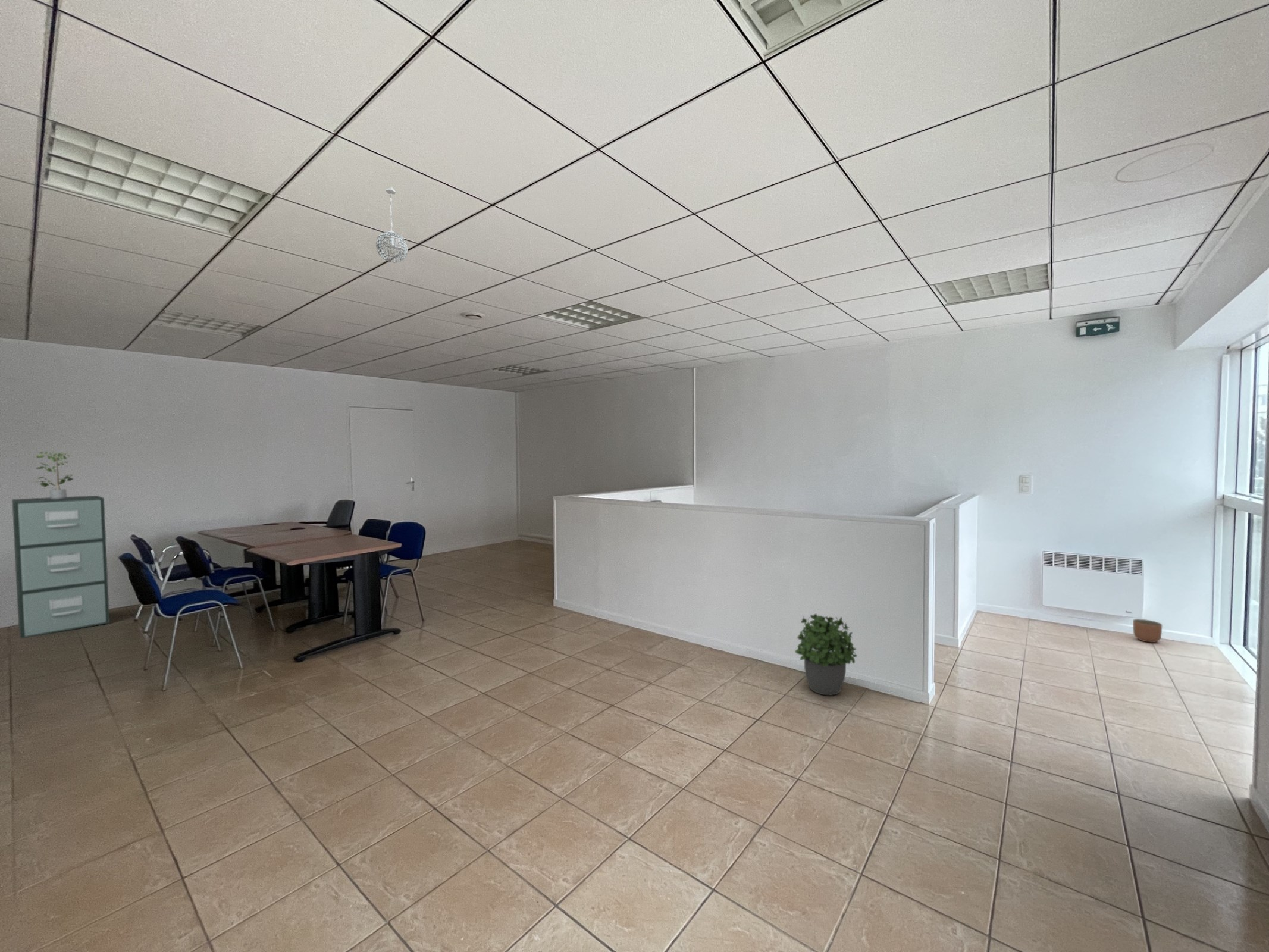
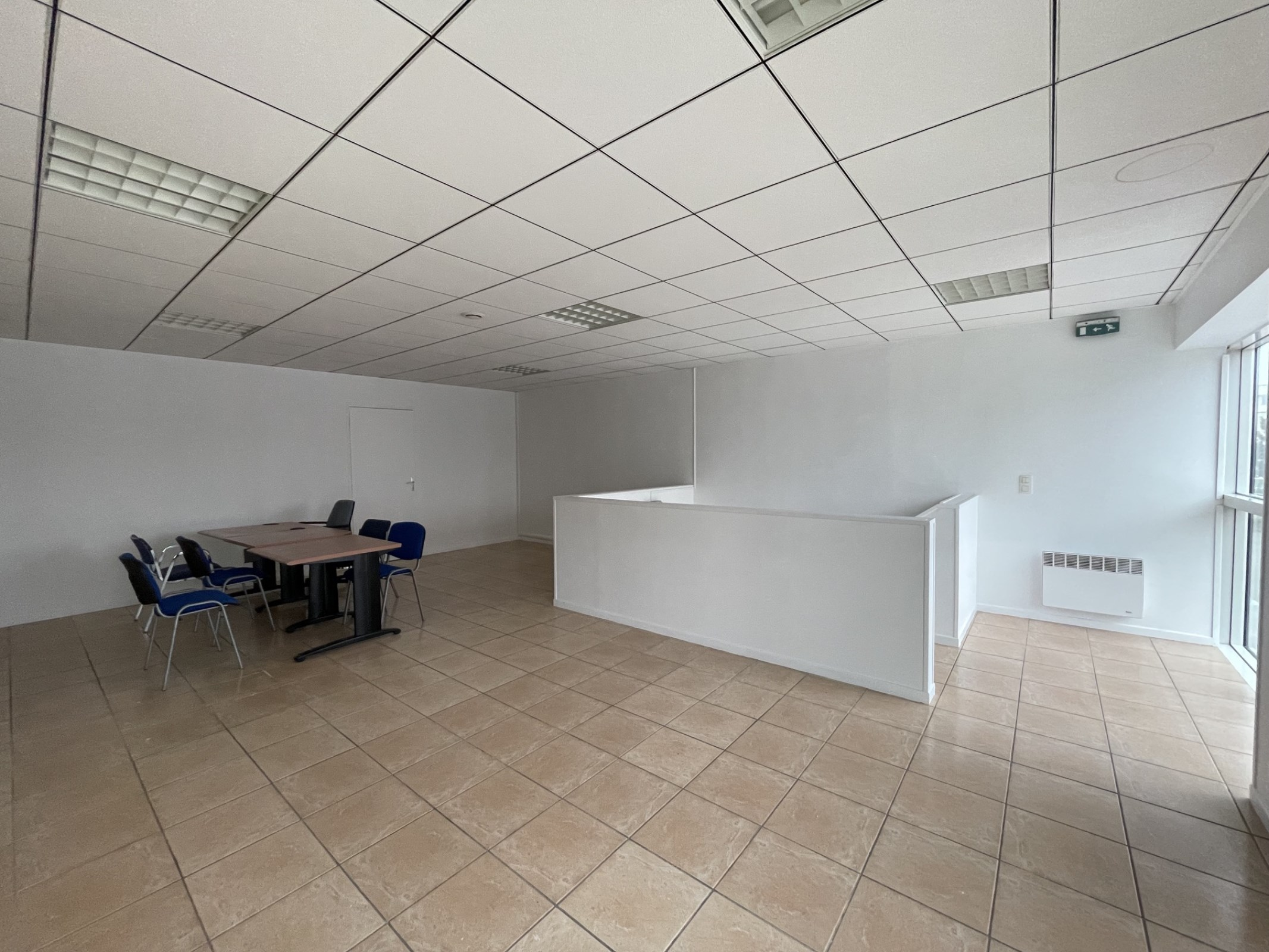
- potted plant (825, 652)
- planter (1147, 631)
- filing cabinet (61, 562)
- pendant light (391, 225)
- potted plant (51, 471)
